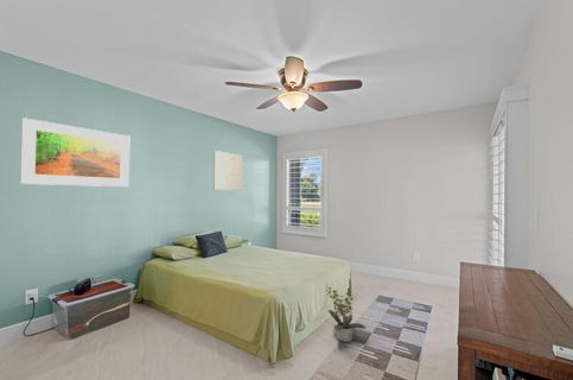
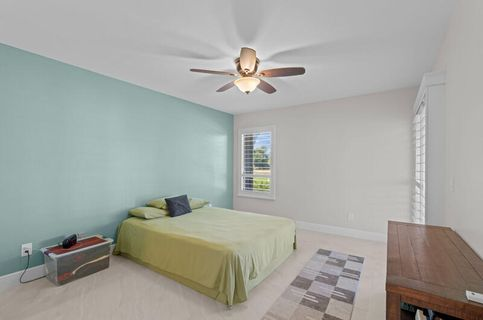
- wall art (228, 171)
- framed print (82, 157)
- potted plant (342, 314)
